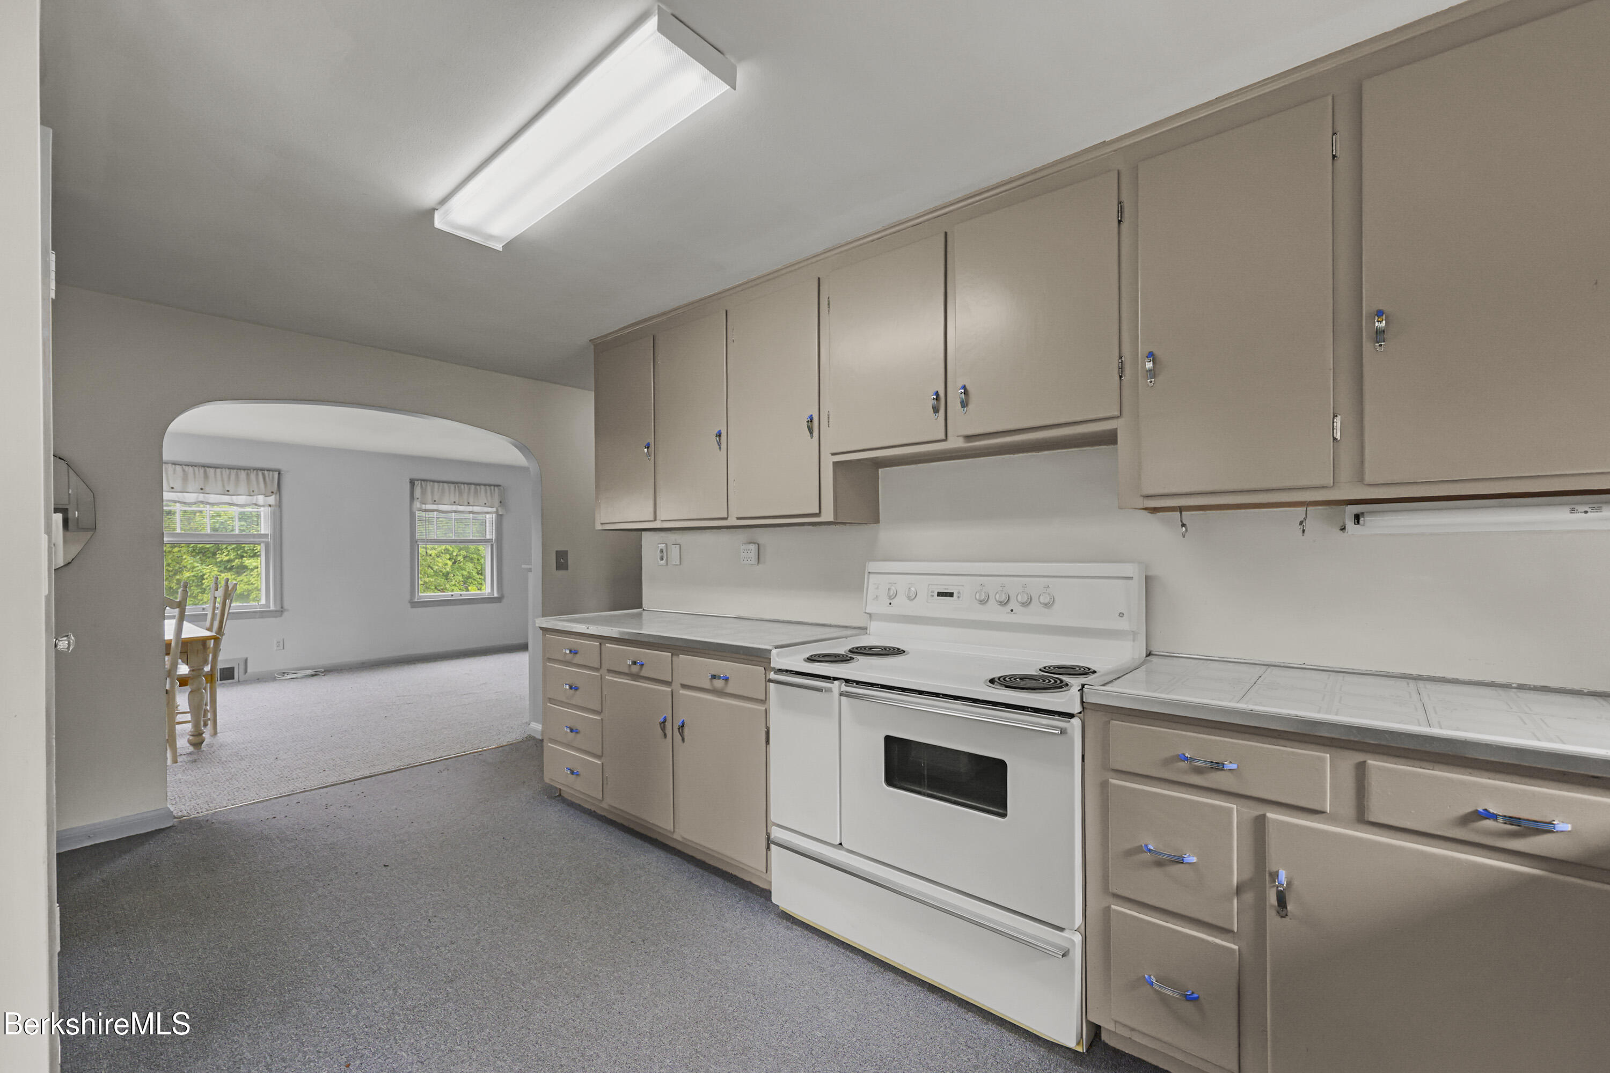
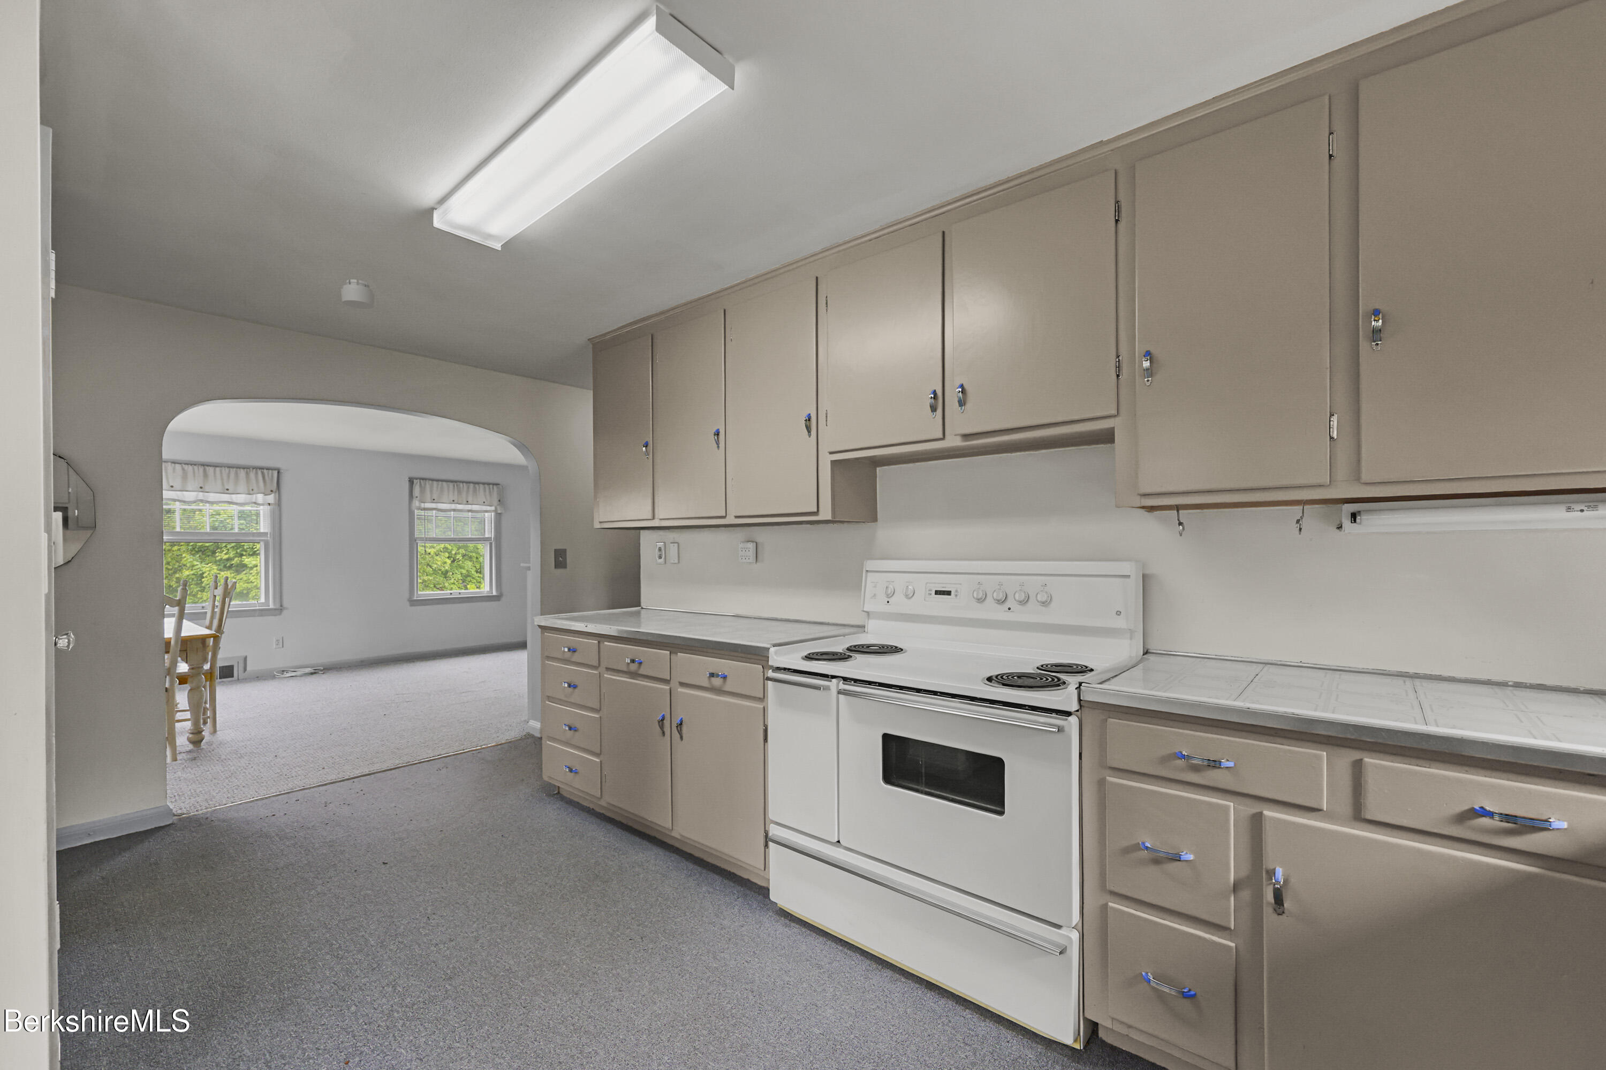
+ smoke detector (357, 294)
